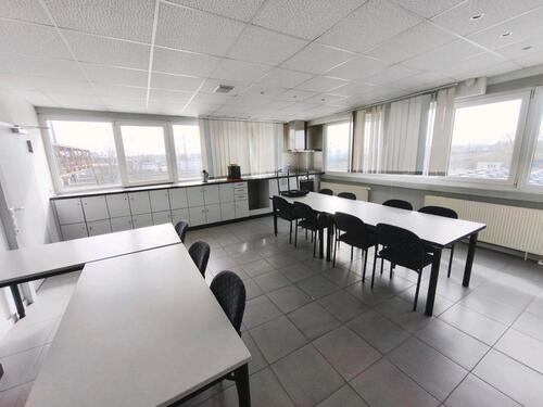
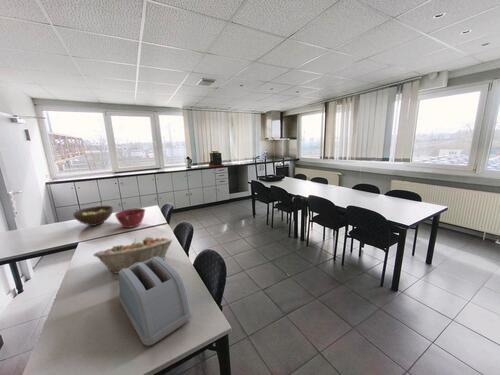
+ fruit basket (136, 251)
+ mixing bowl (131, 218)
+ toaster (150, 289)
+ fruit bowl (95, 217)
